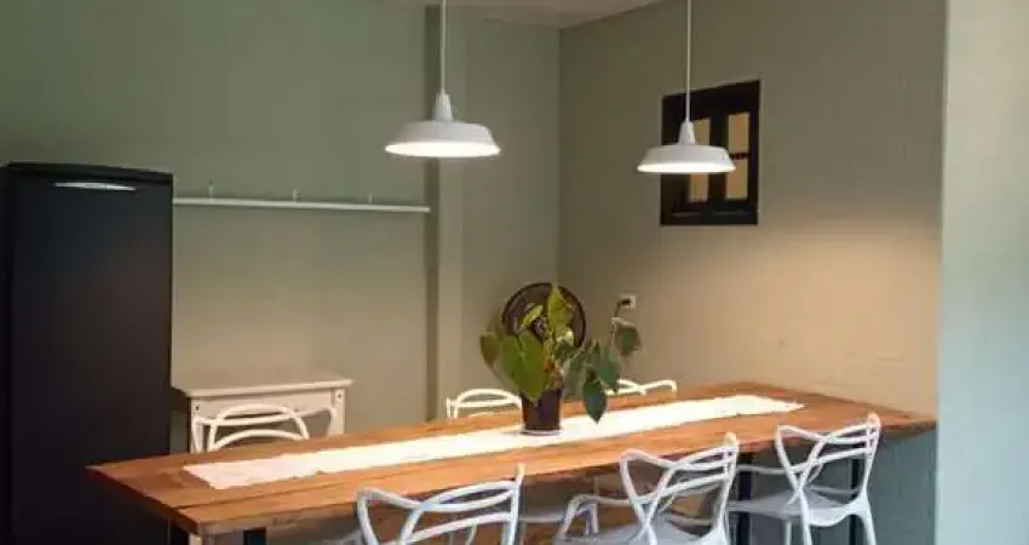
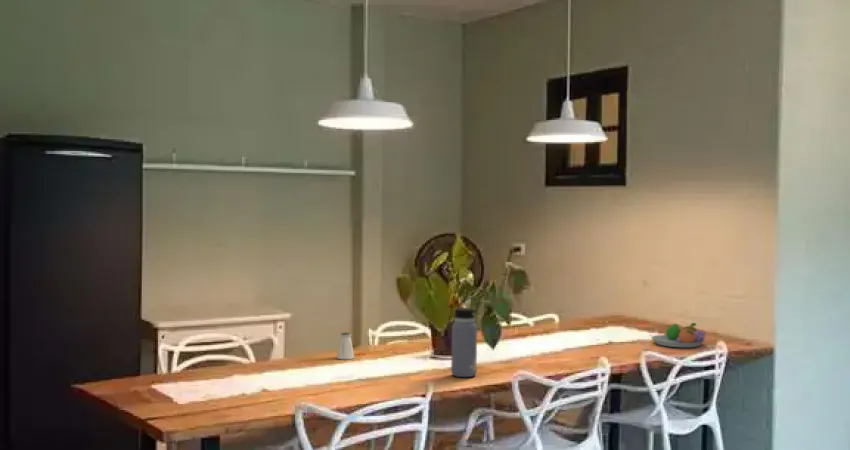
+ saltshaker (345, 345)
+ fruit bowl (678, 333)
+ water bottle (464, 336)
